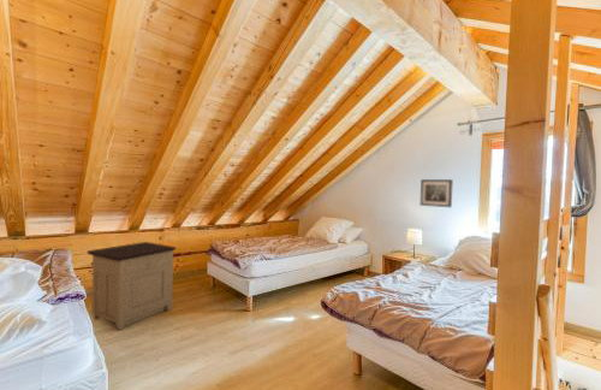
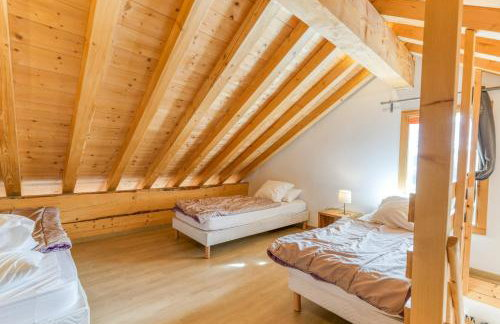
- wall art (435, 193)
- nightstand (132, 280)
